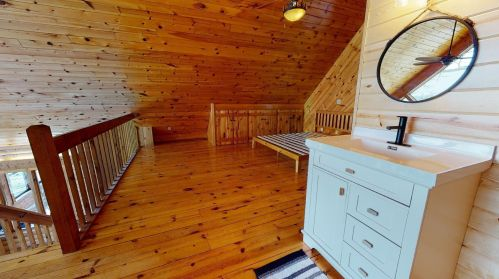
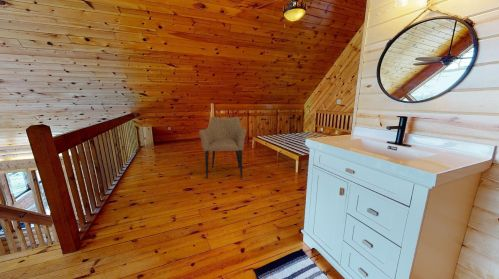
+ armchair (224, 145)
